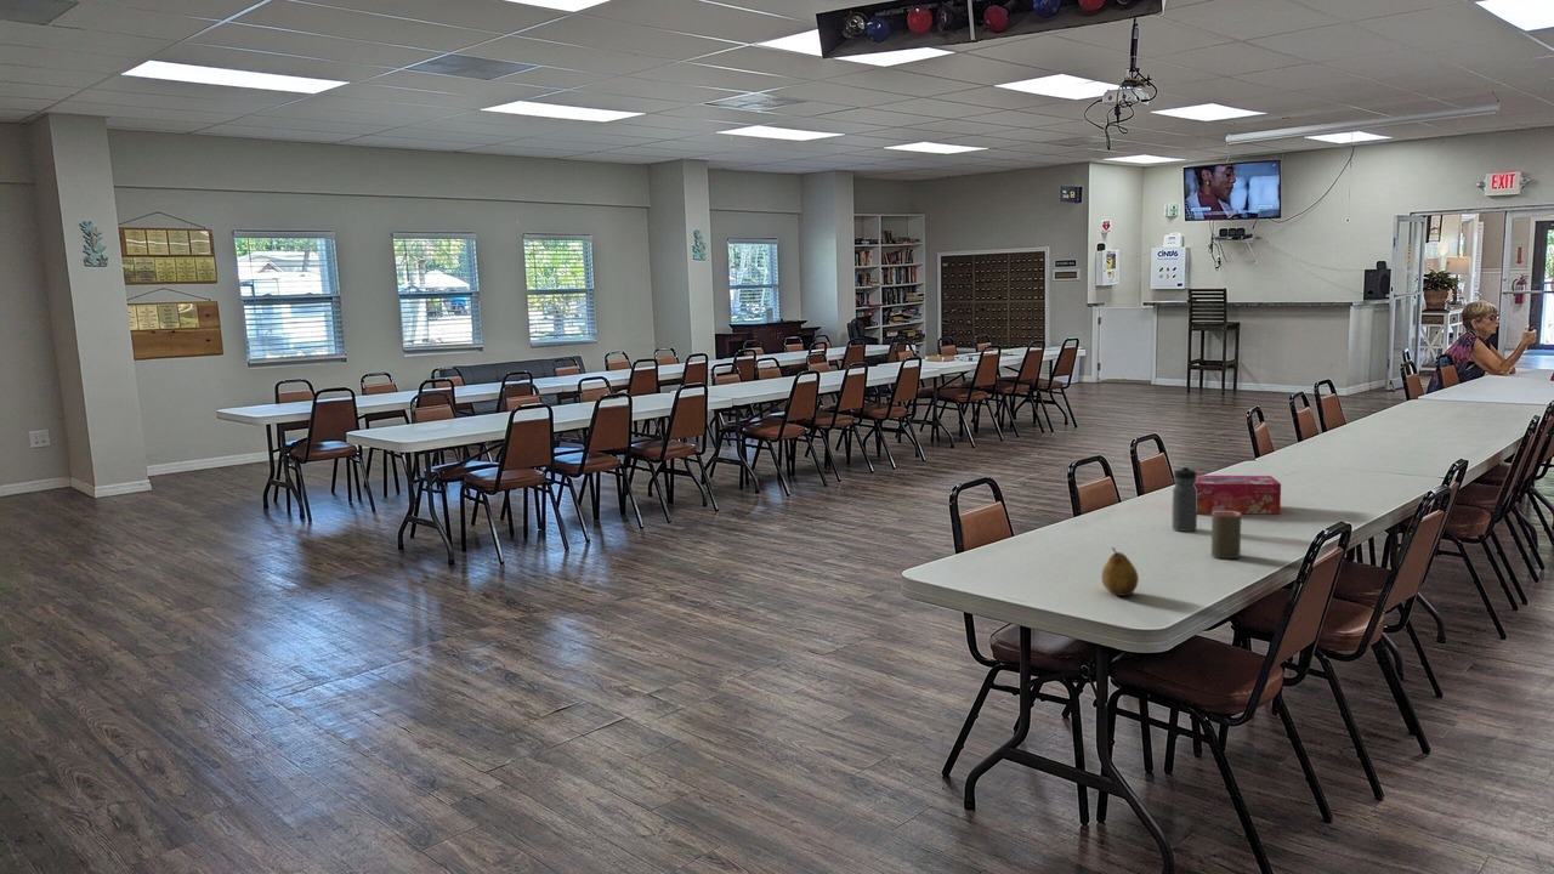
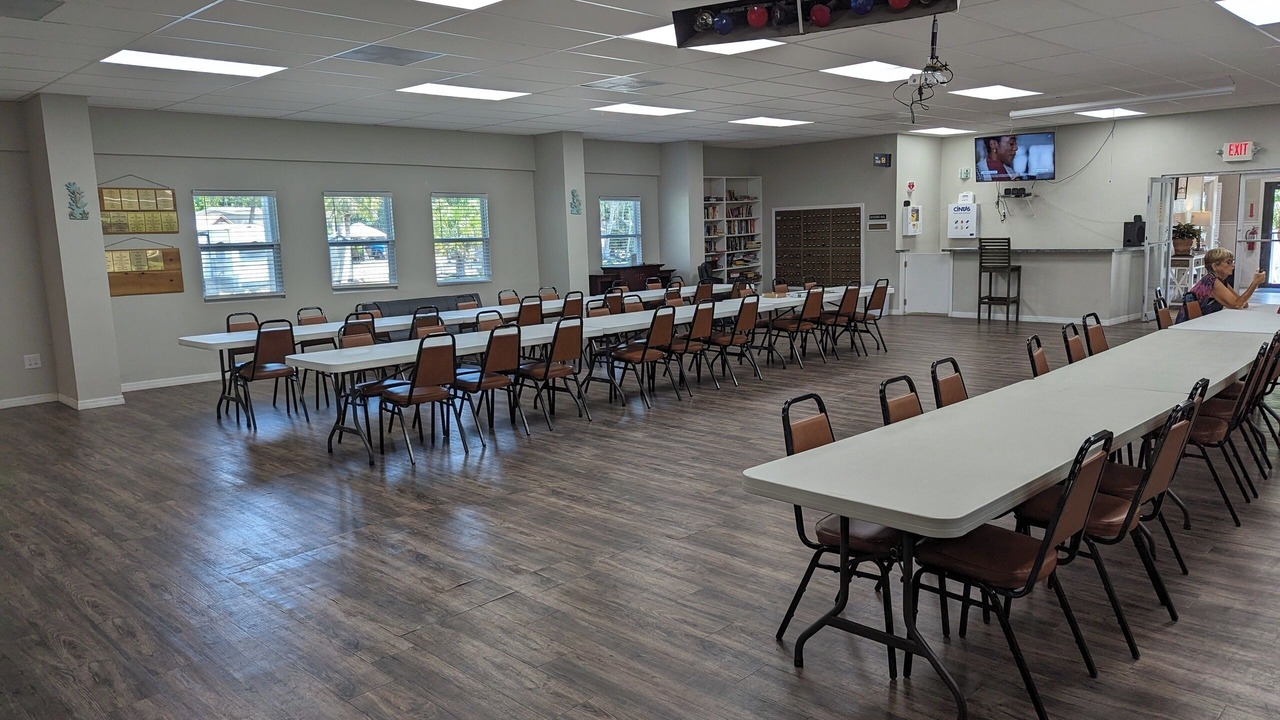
- tissue box (1227, 494)
- water bottle (1184, 498)
- cup (1225, 534)
- fruit (1119, 569)
